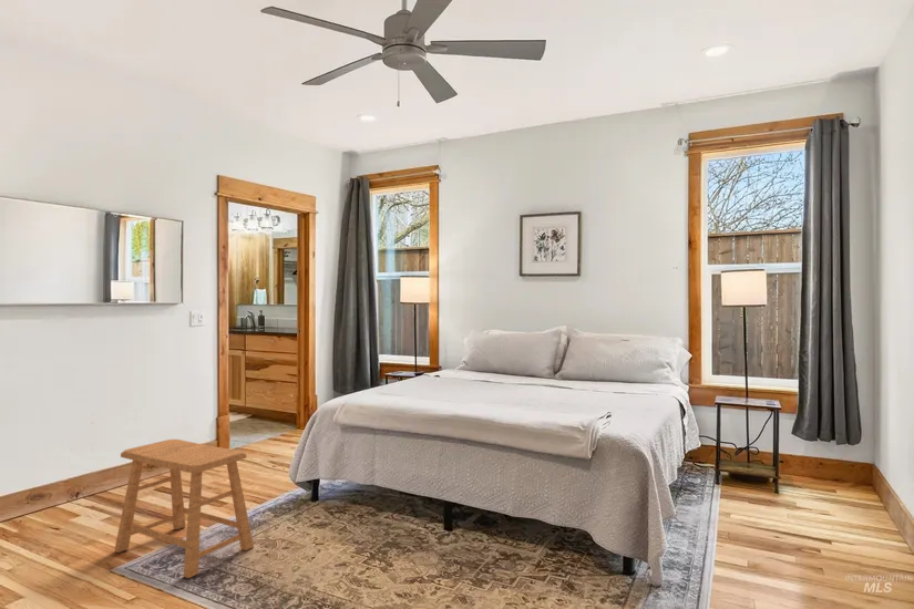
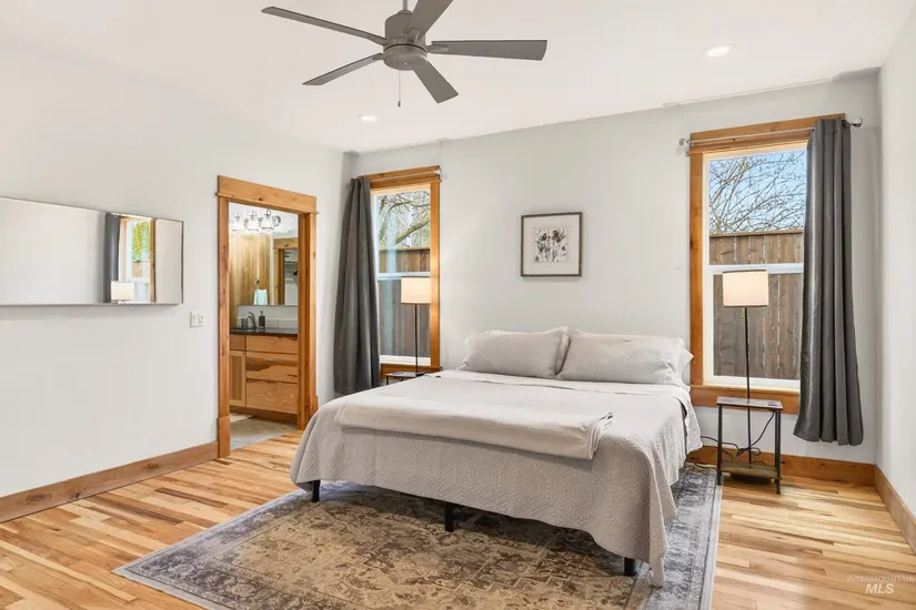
- stool (183, 499)
